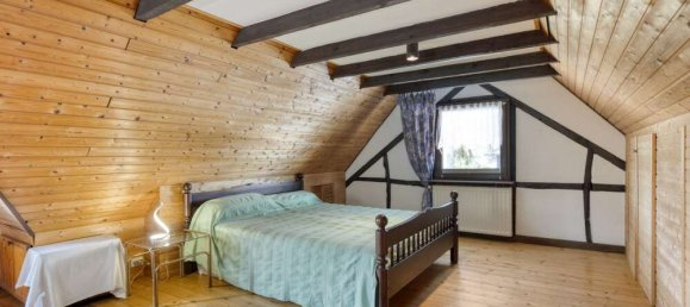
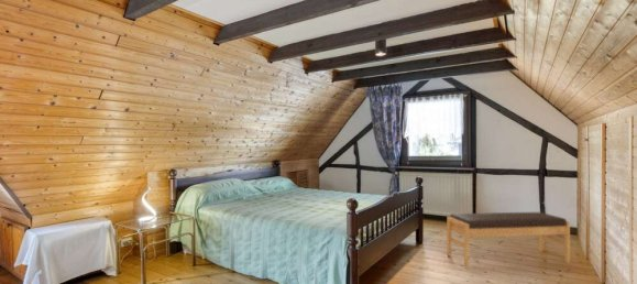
+ bench (506, 236)
